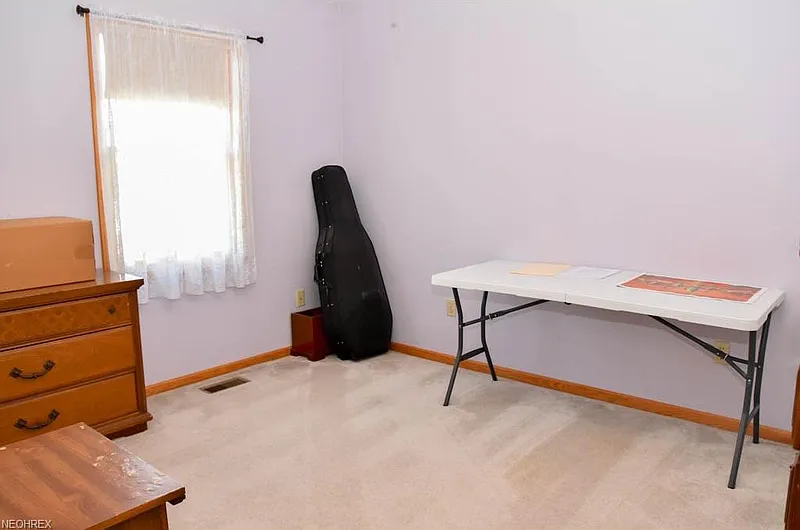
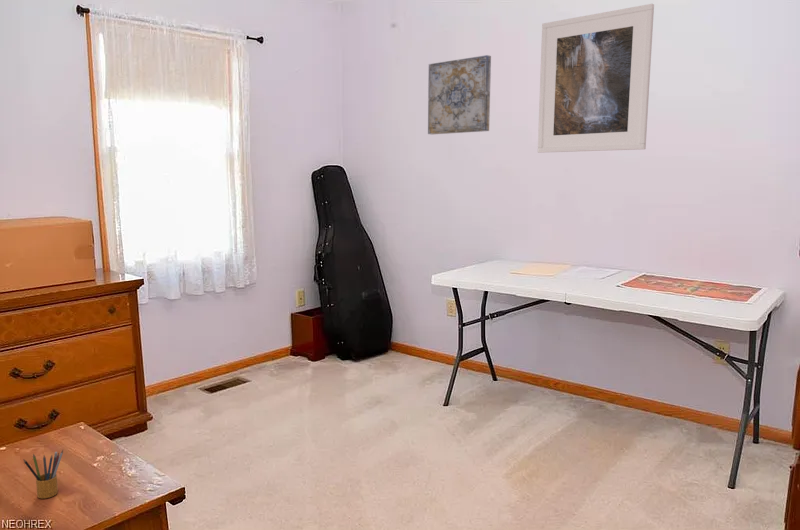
+ wall art (458, 96)
+ pencil box (45, 473)
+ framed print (591, 83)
